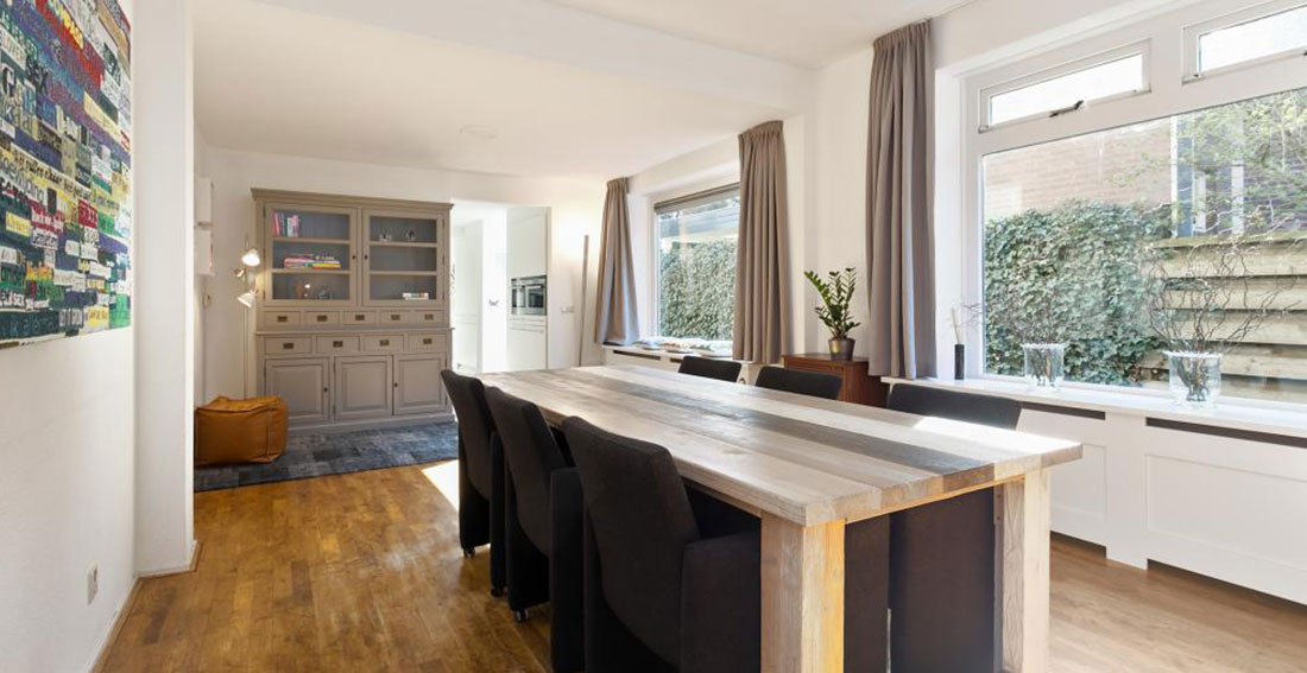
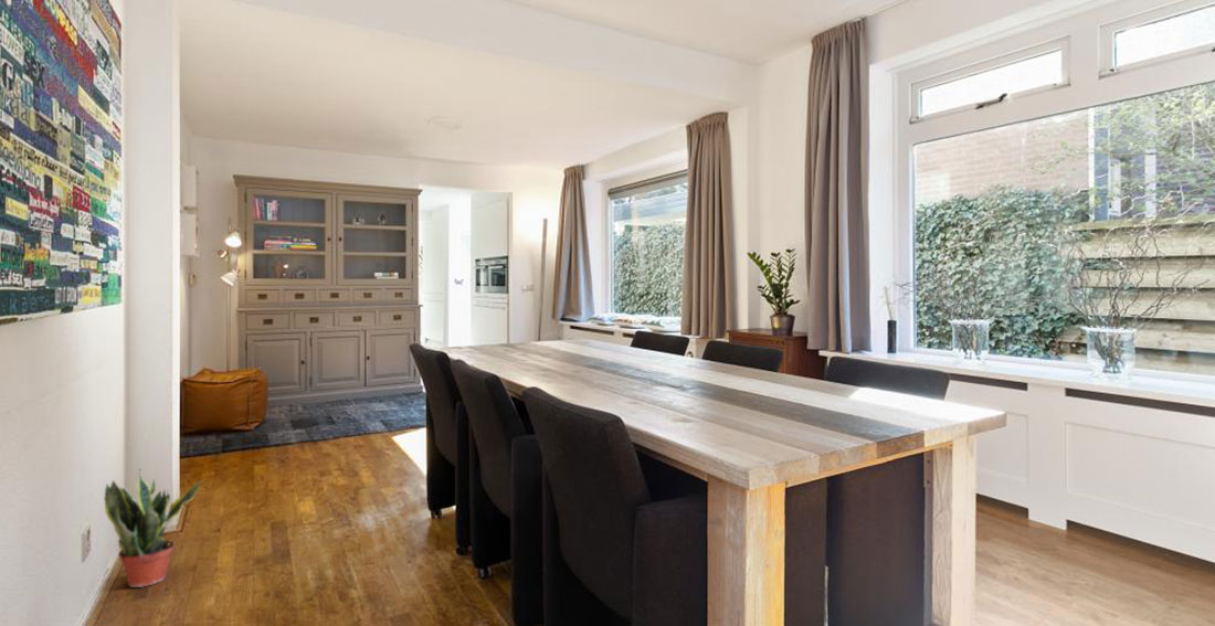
+ potted plant (155, 519)
